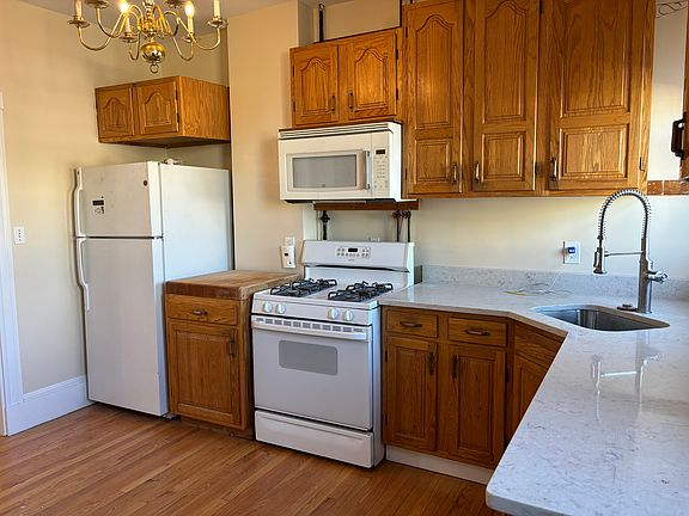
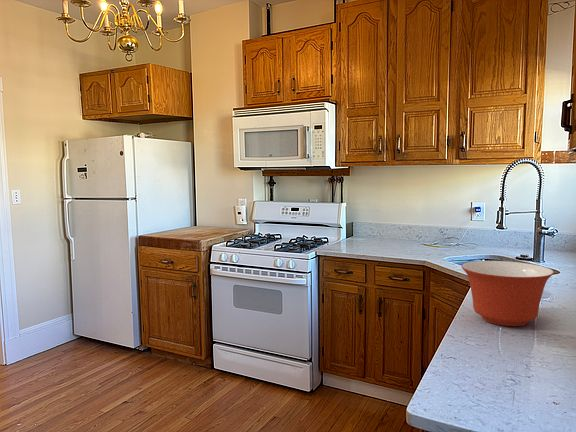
+ mixing bowl (505, 294)
